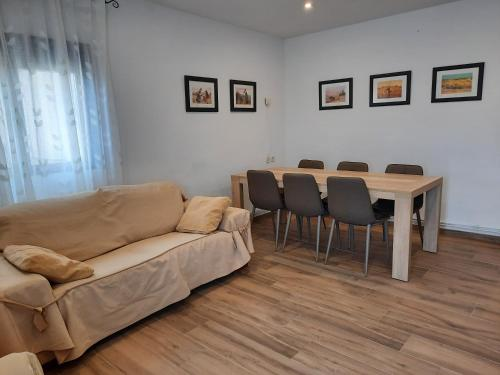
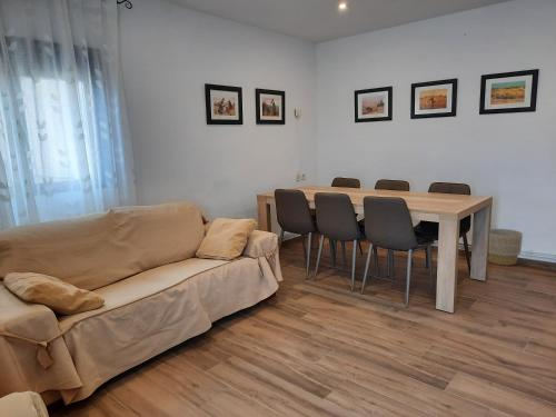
+ planter (503, 247)
